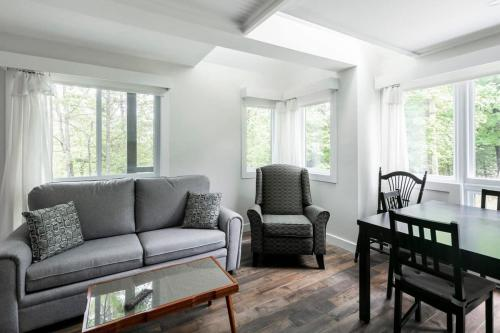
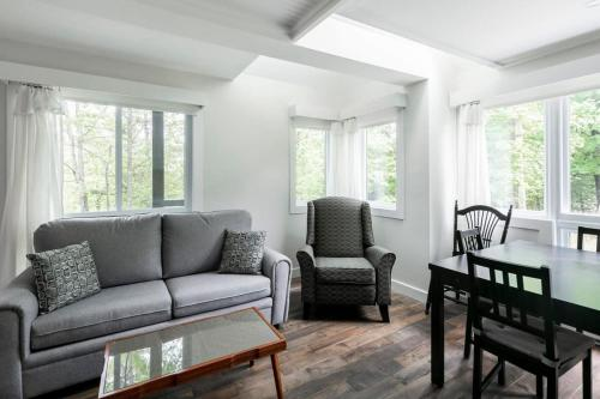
- remote control (139, 298)
